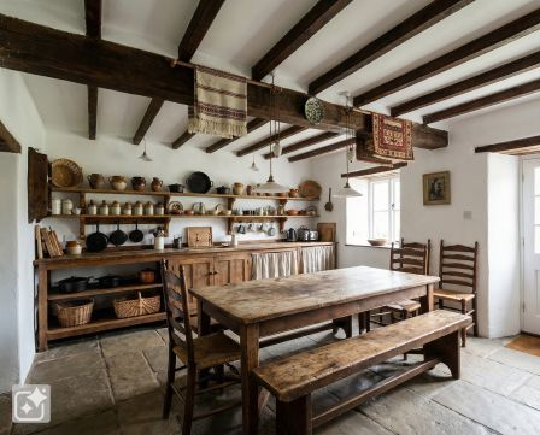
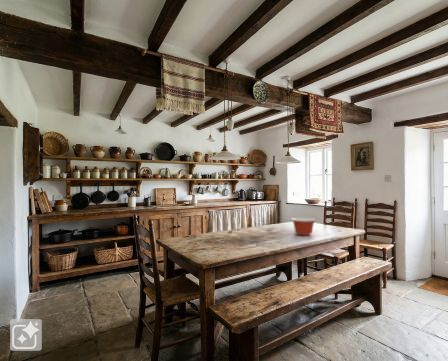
+ mixing bowl (303, 226)
